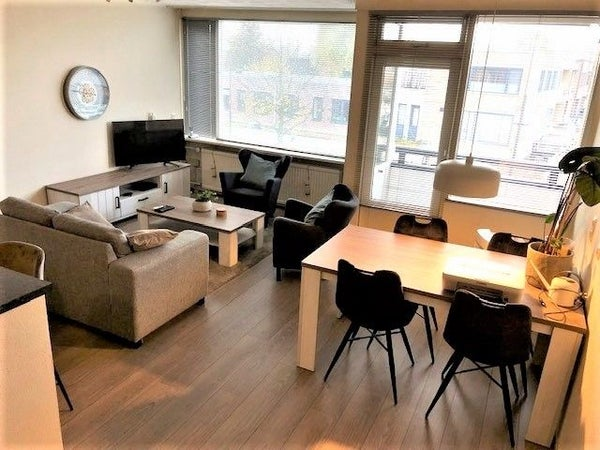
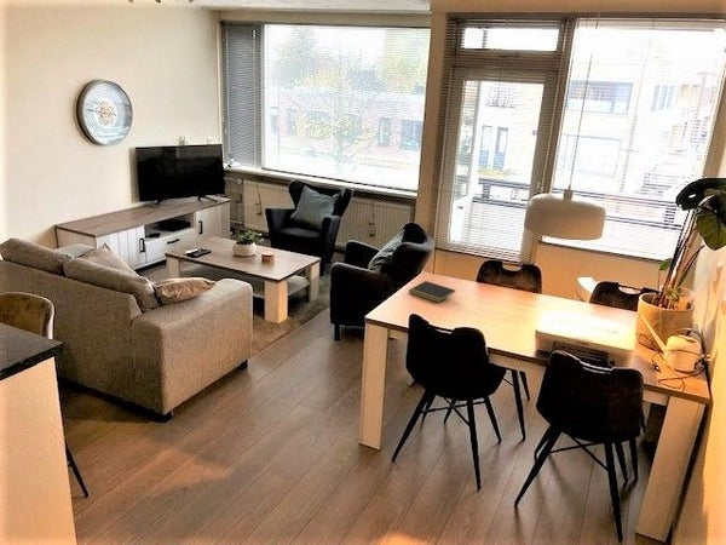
+ notepad (431, 291)
